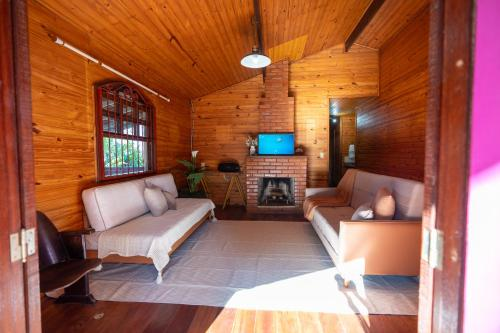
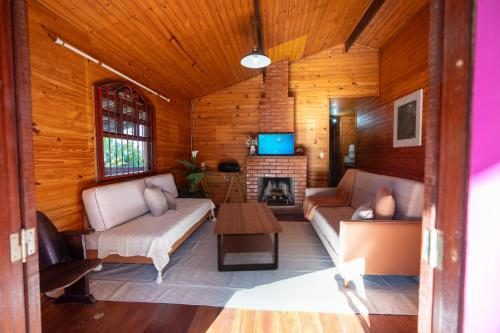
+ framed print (406, 121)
+ coffee table (245, 230)
